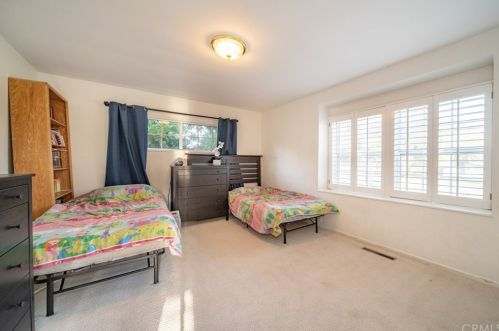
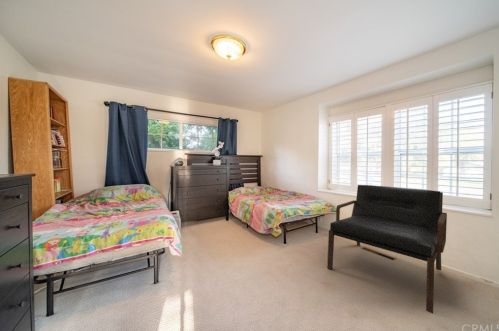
+ bench (384, 228)
